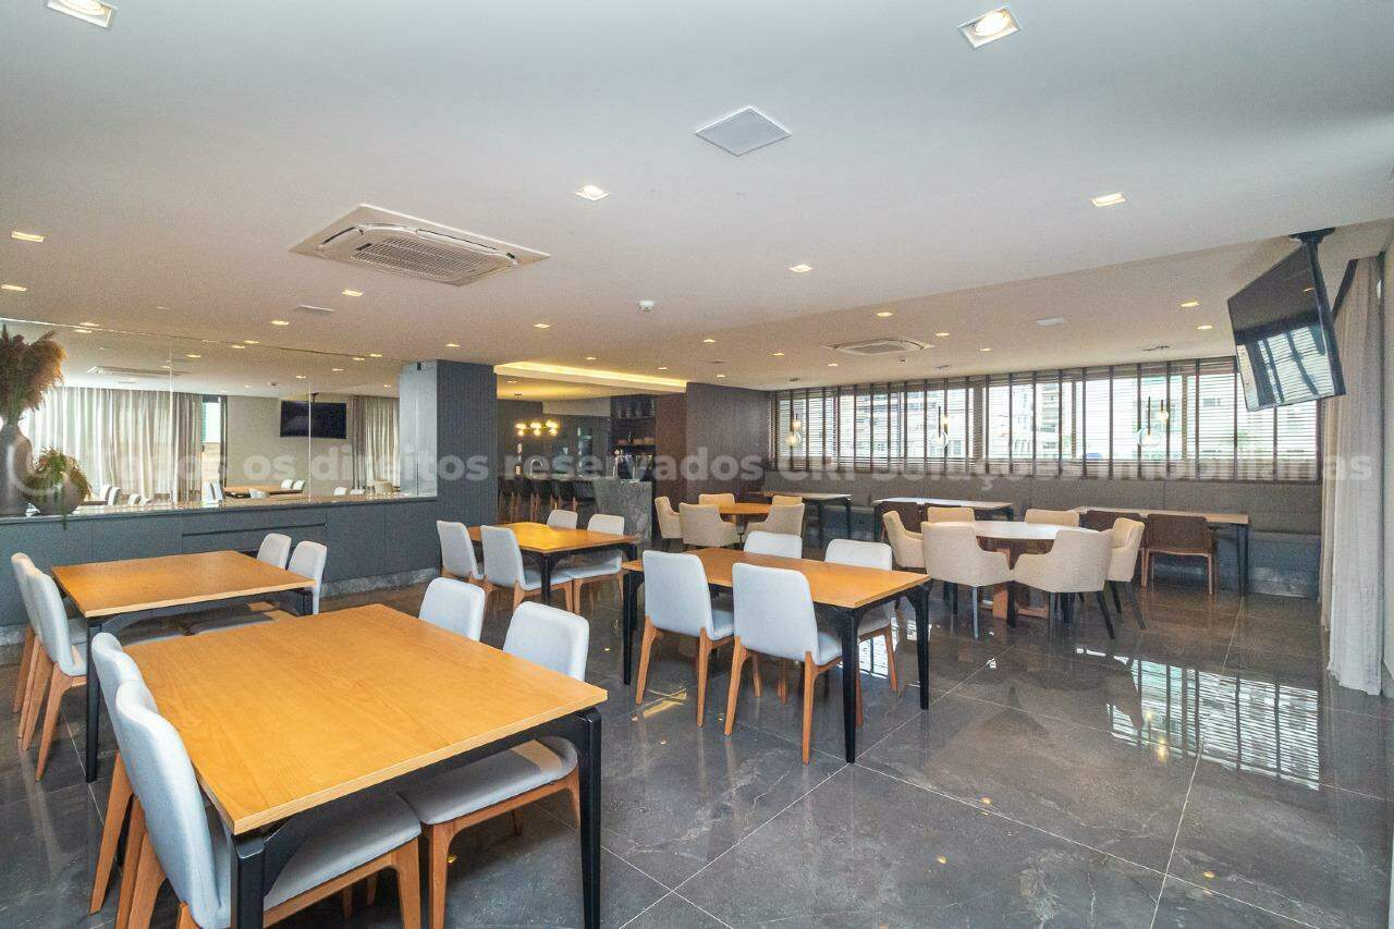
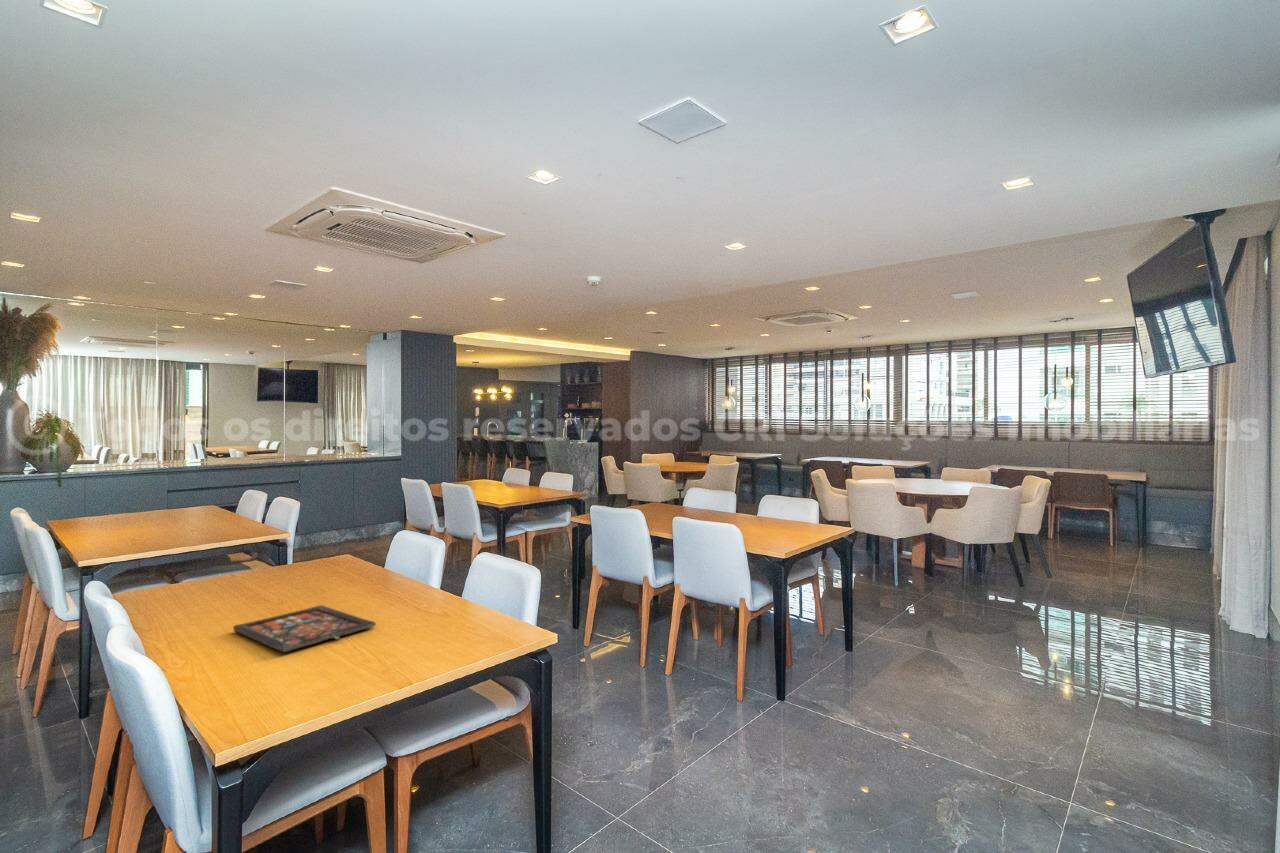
+ board game (305, 627)
